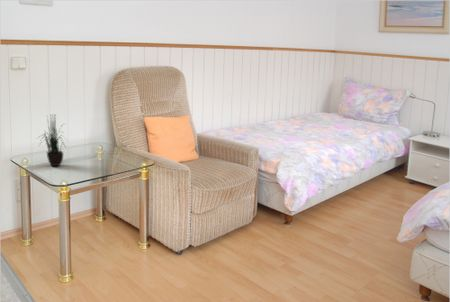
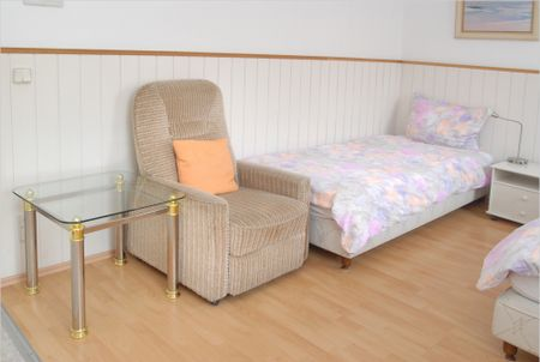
- potted plant (52, 134)
